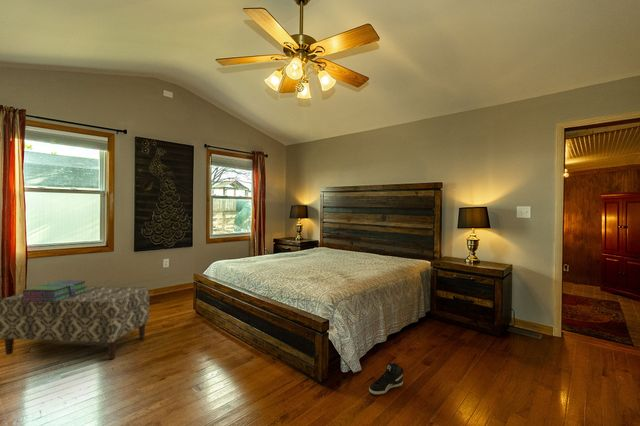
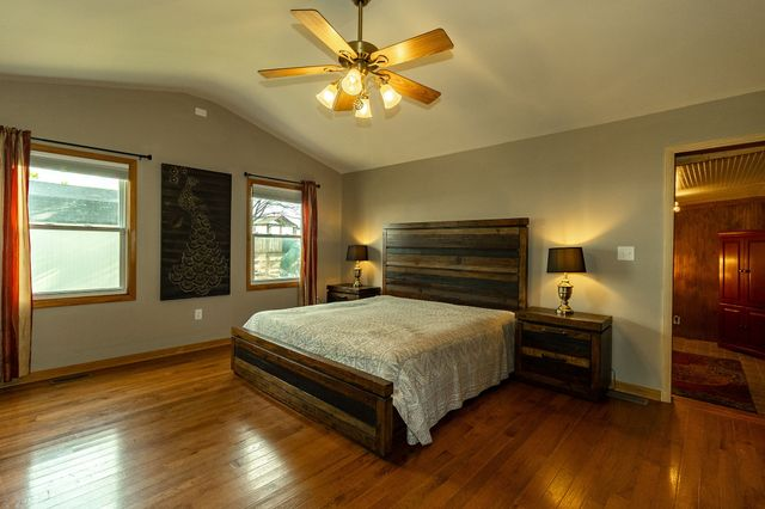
- bench (79, 319)
- sneaker (385, 375)
- stack of books (56, 290)
